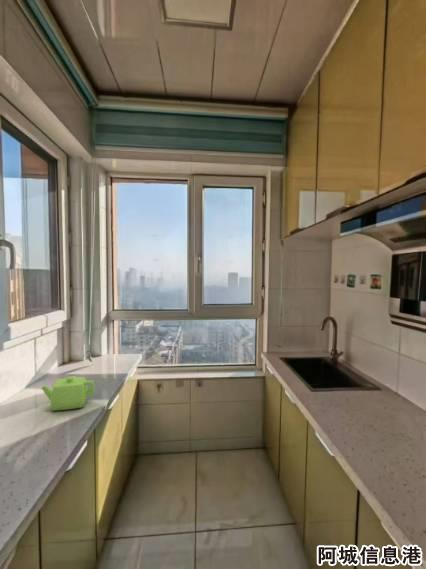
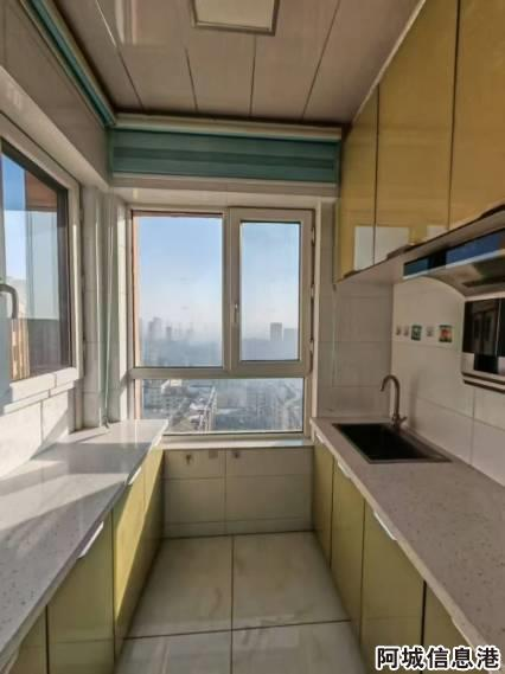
- teapot (69, 389)
